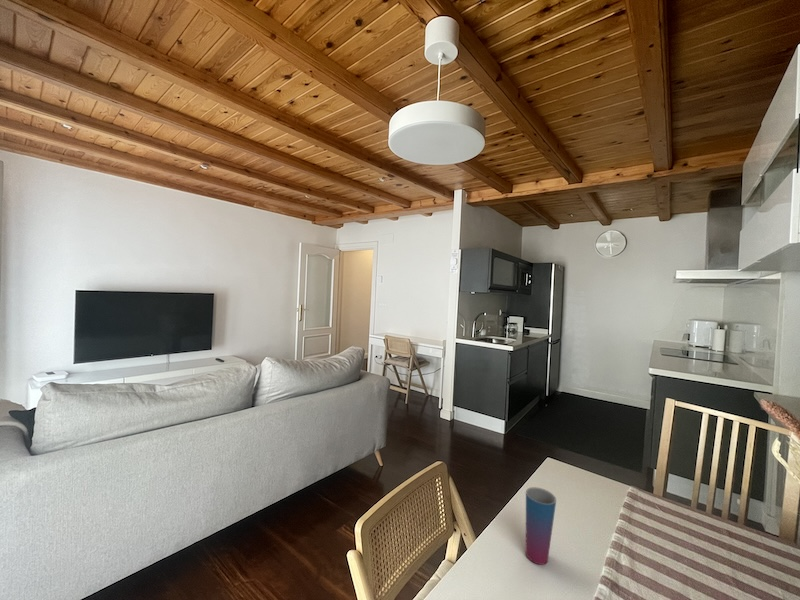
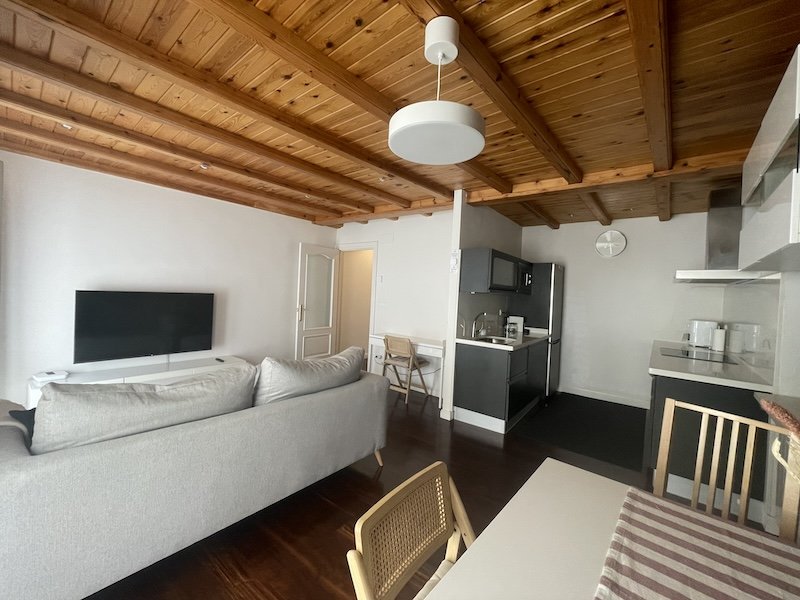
- cup (538, 525)
